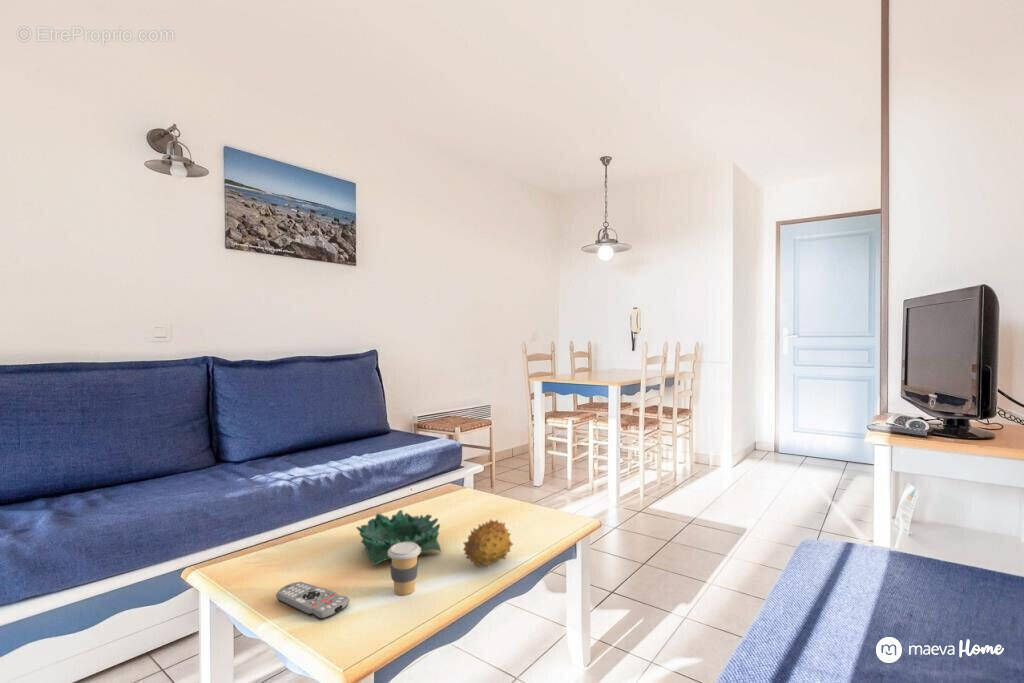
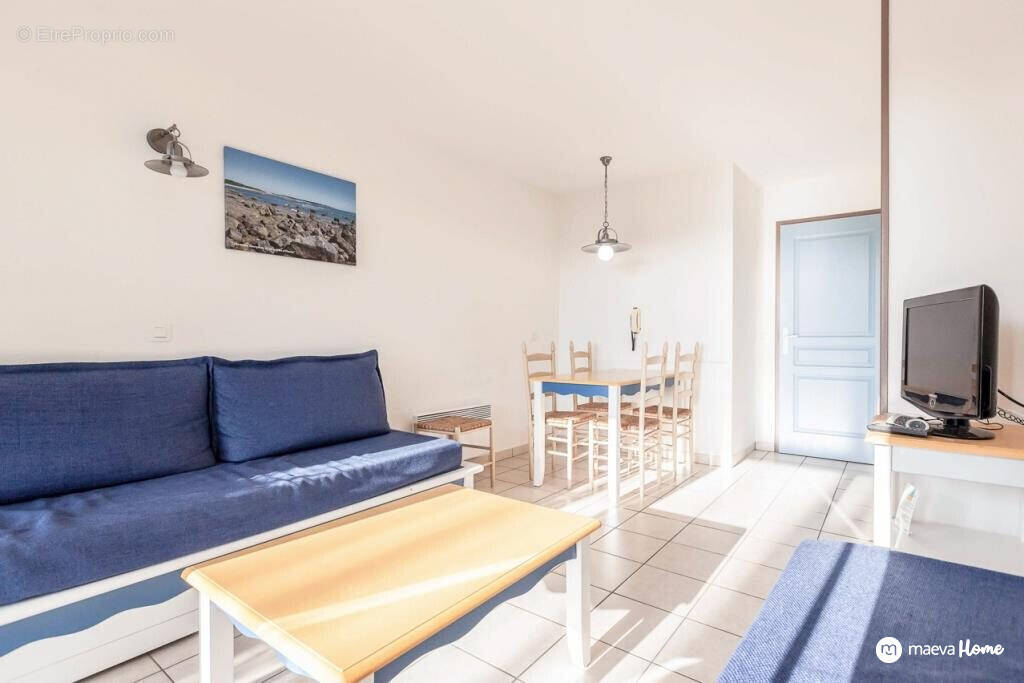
- coffee cup (404, 569)
- decorative bowl (399, 536)
- remote control (310, 599)
- fruit (487, 542)
